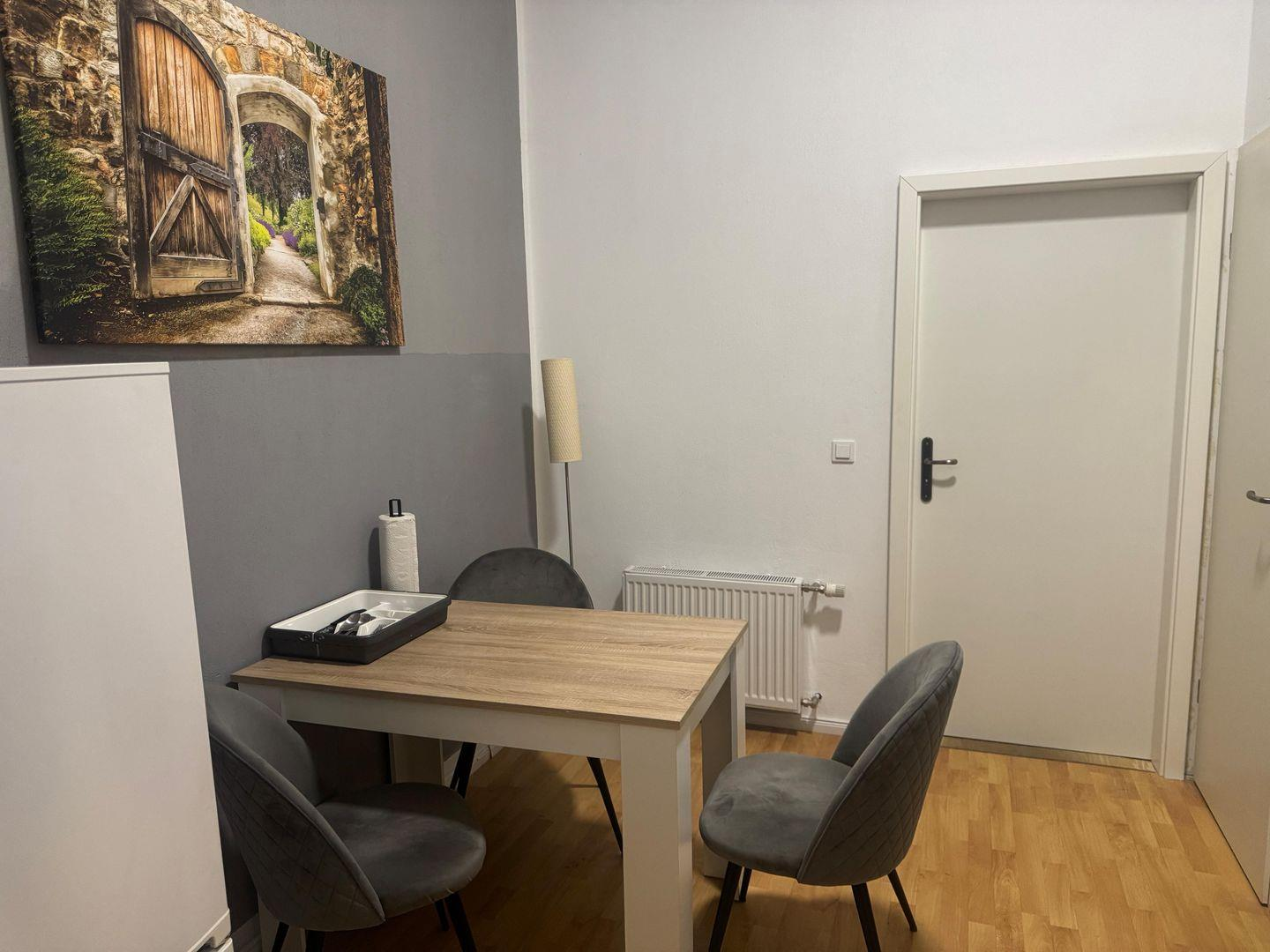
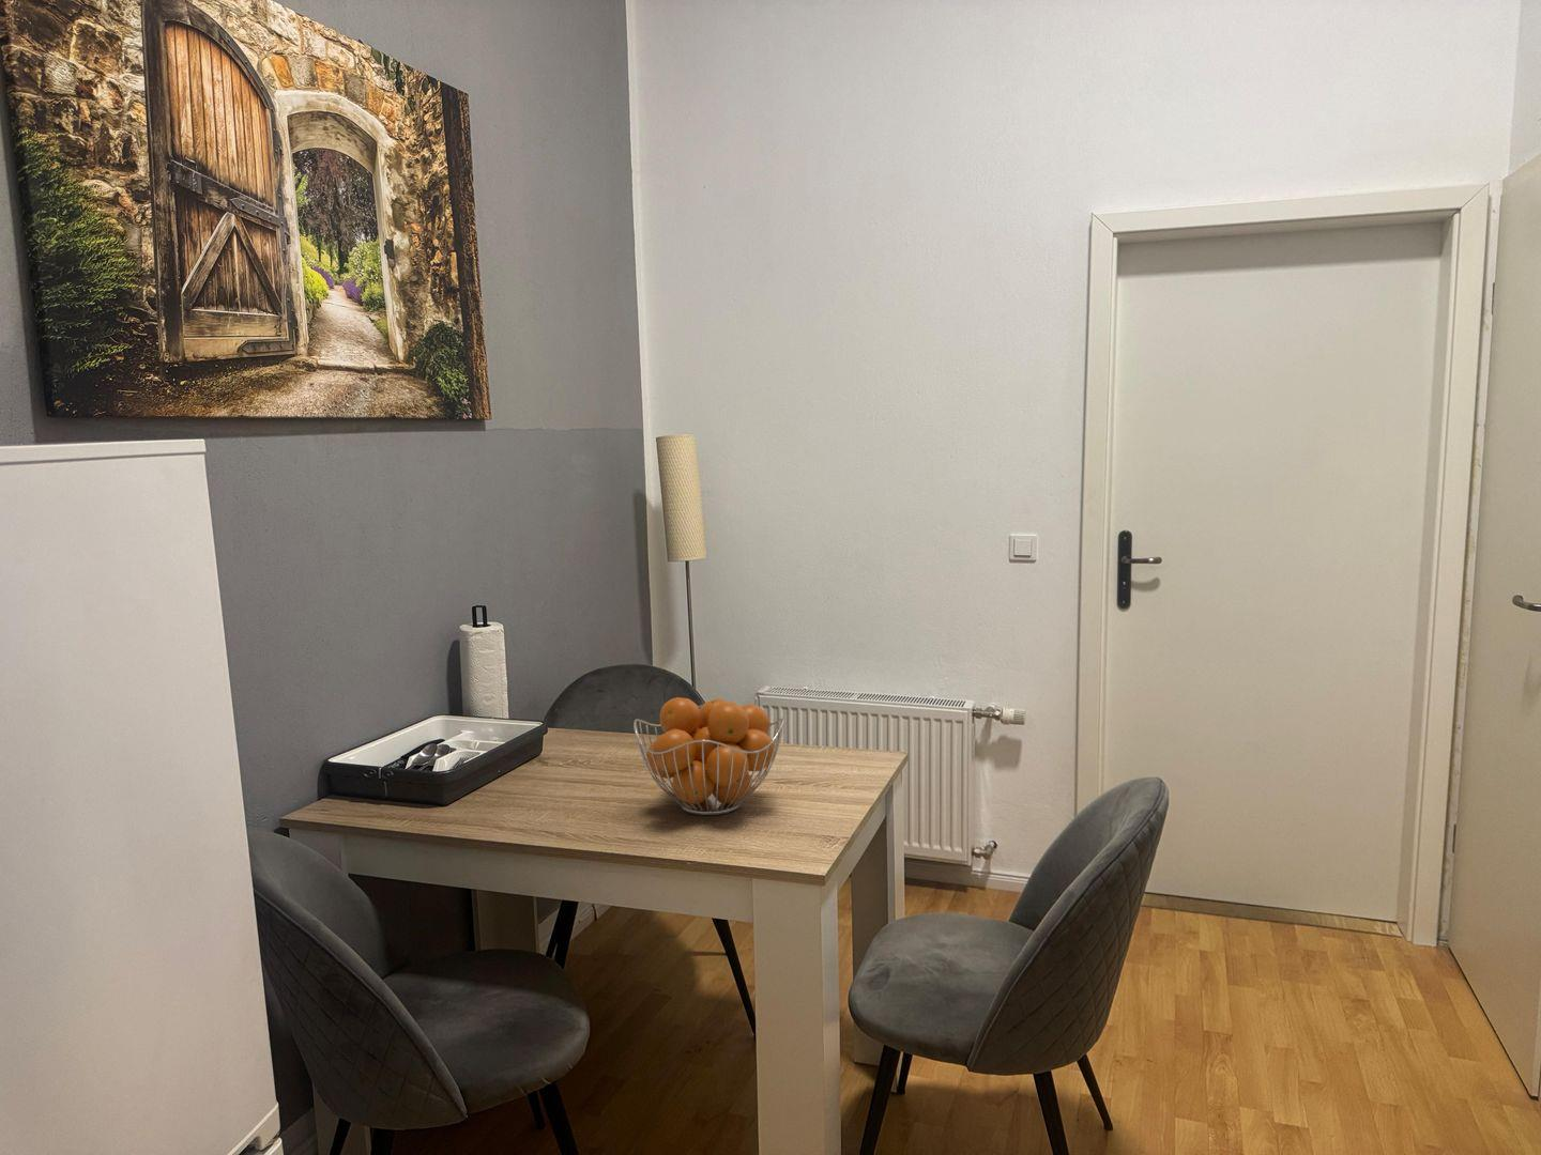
+ fruit basket (710, 752)
